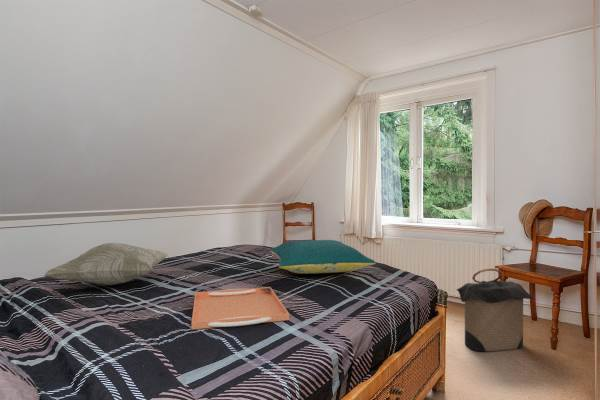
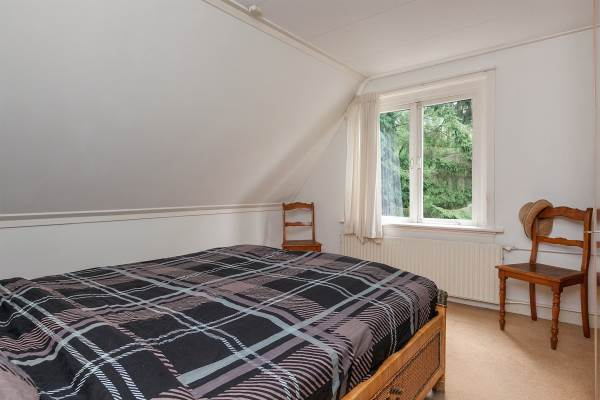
- laundry hamper (493, 305)
- decorative pillow (115, 263)
- serving tray (237, 304)
- pillow (317, 255)
